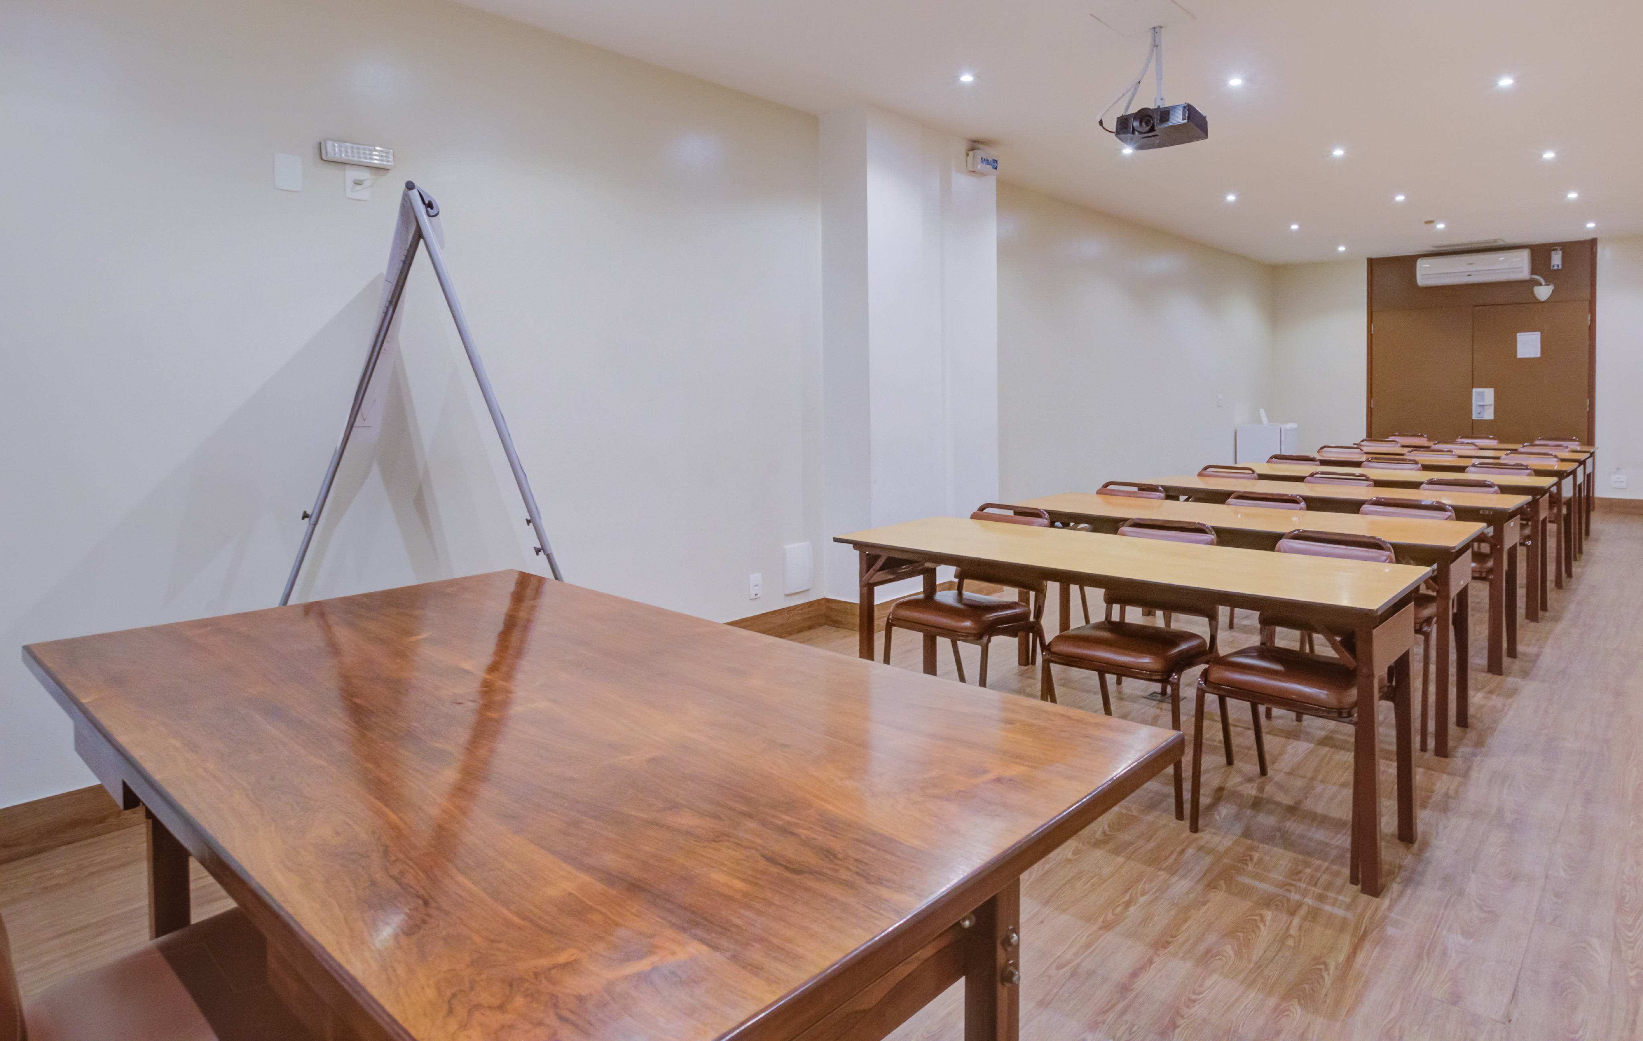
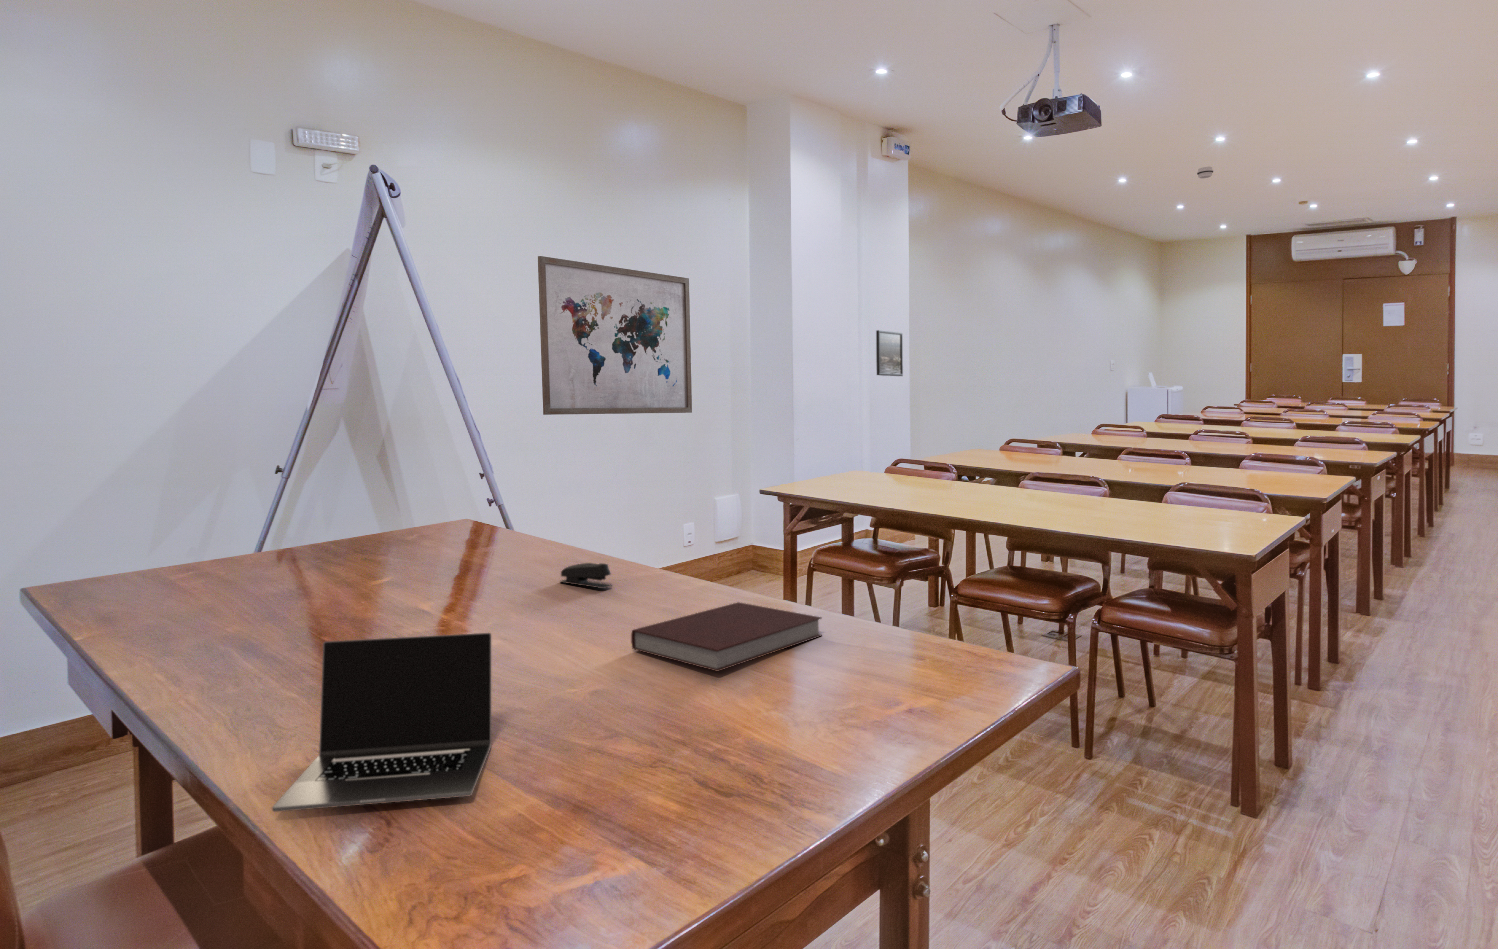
+ stapler (585, 573)
+ laptop (464, 710)
+ wall art (621, 342)
+ notebook (728, 632)
+ smoke detector (1205, 173)
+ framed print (890, 354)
